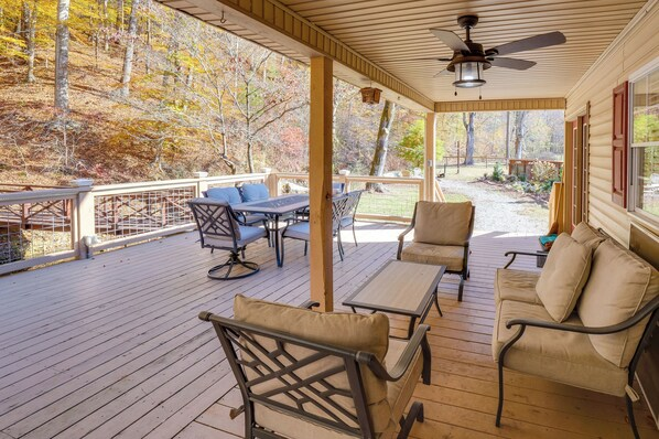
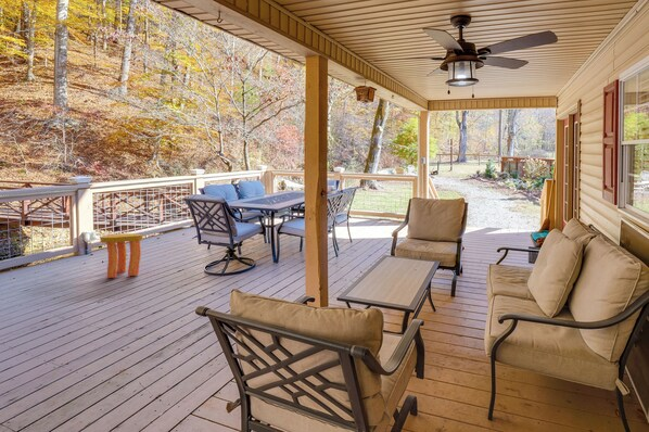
+ stool (122, 254)
